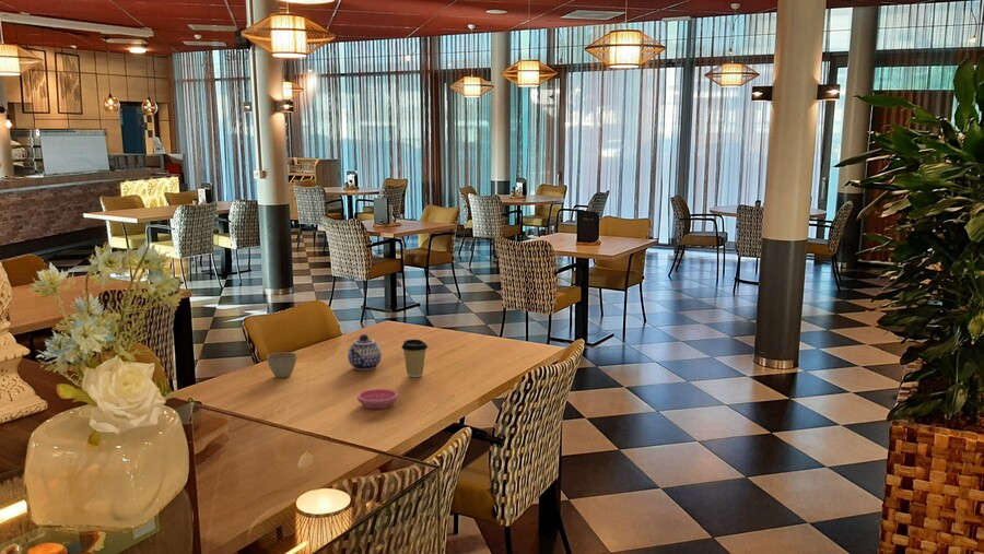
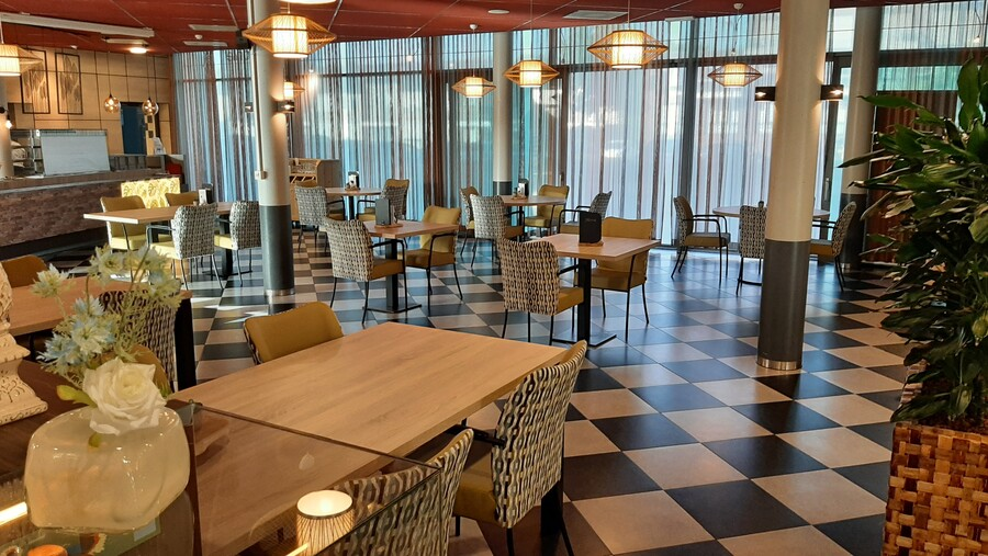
- coffee cup (414, 358)
- saucer (377, 399)
- flower pot (282, 365)
- teapot (364, 351)
